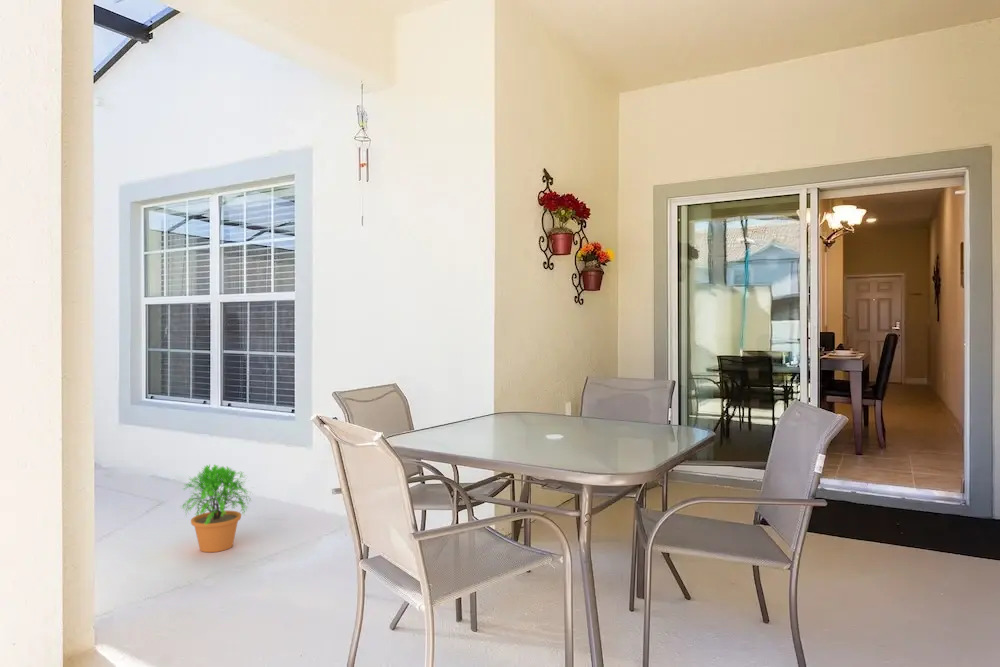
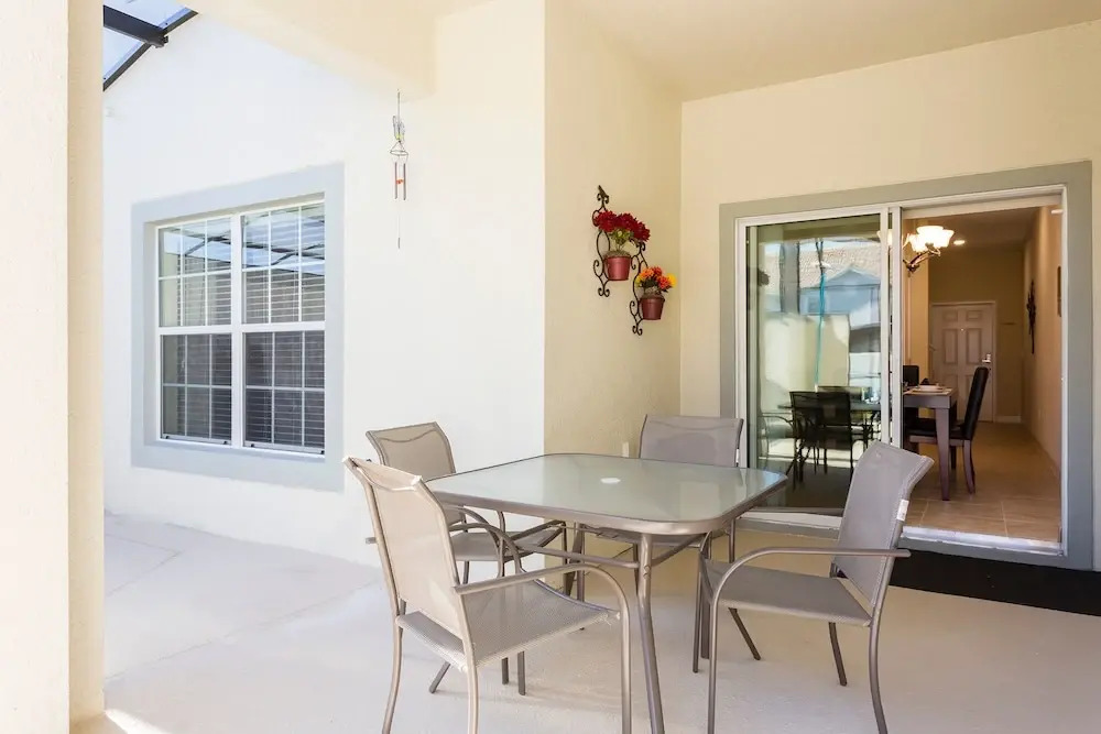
- potted plant (216, 504)
